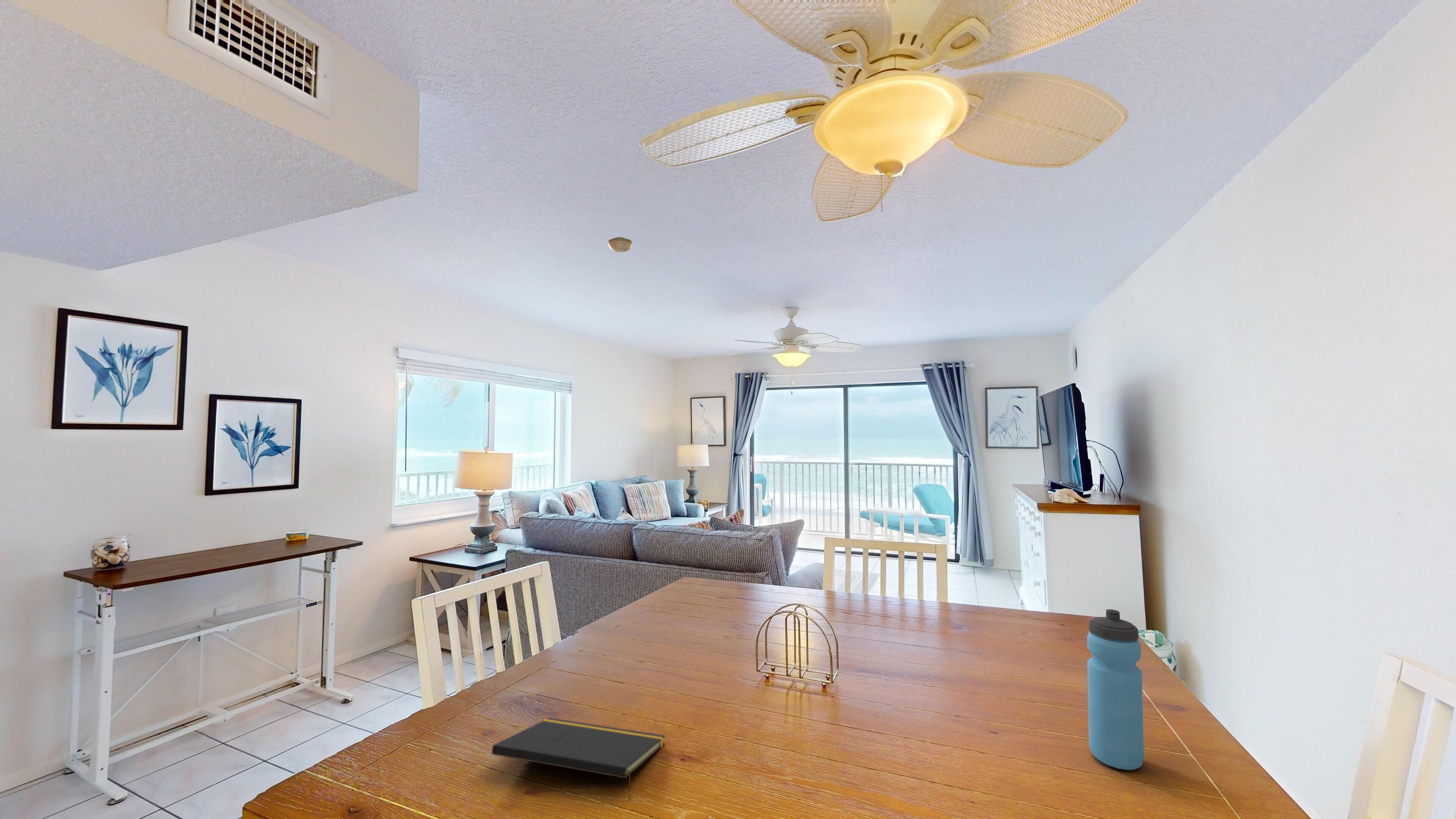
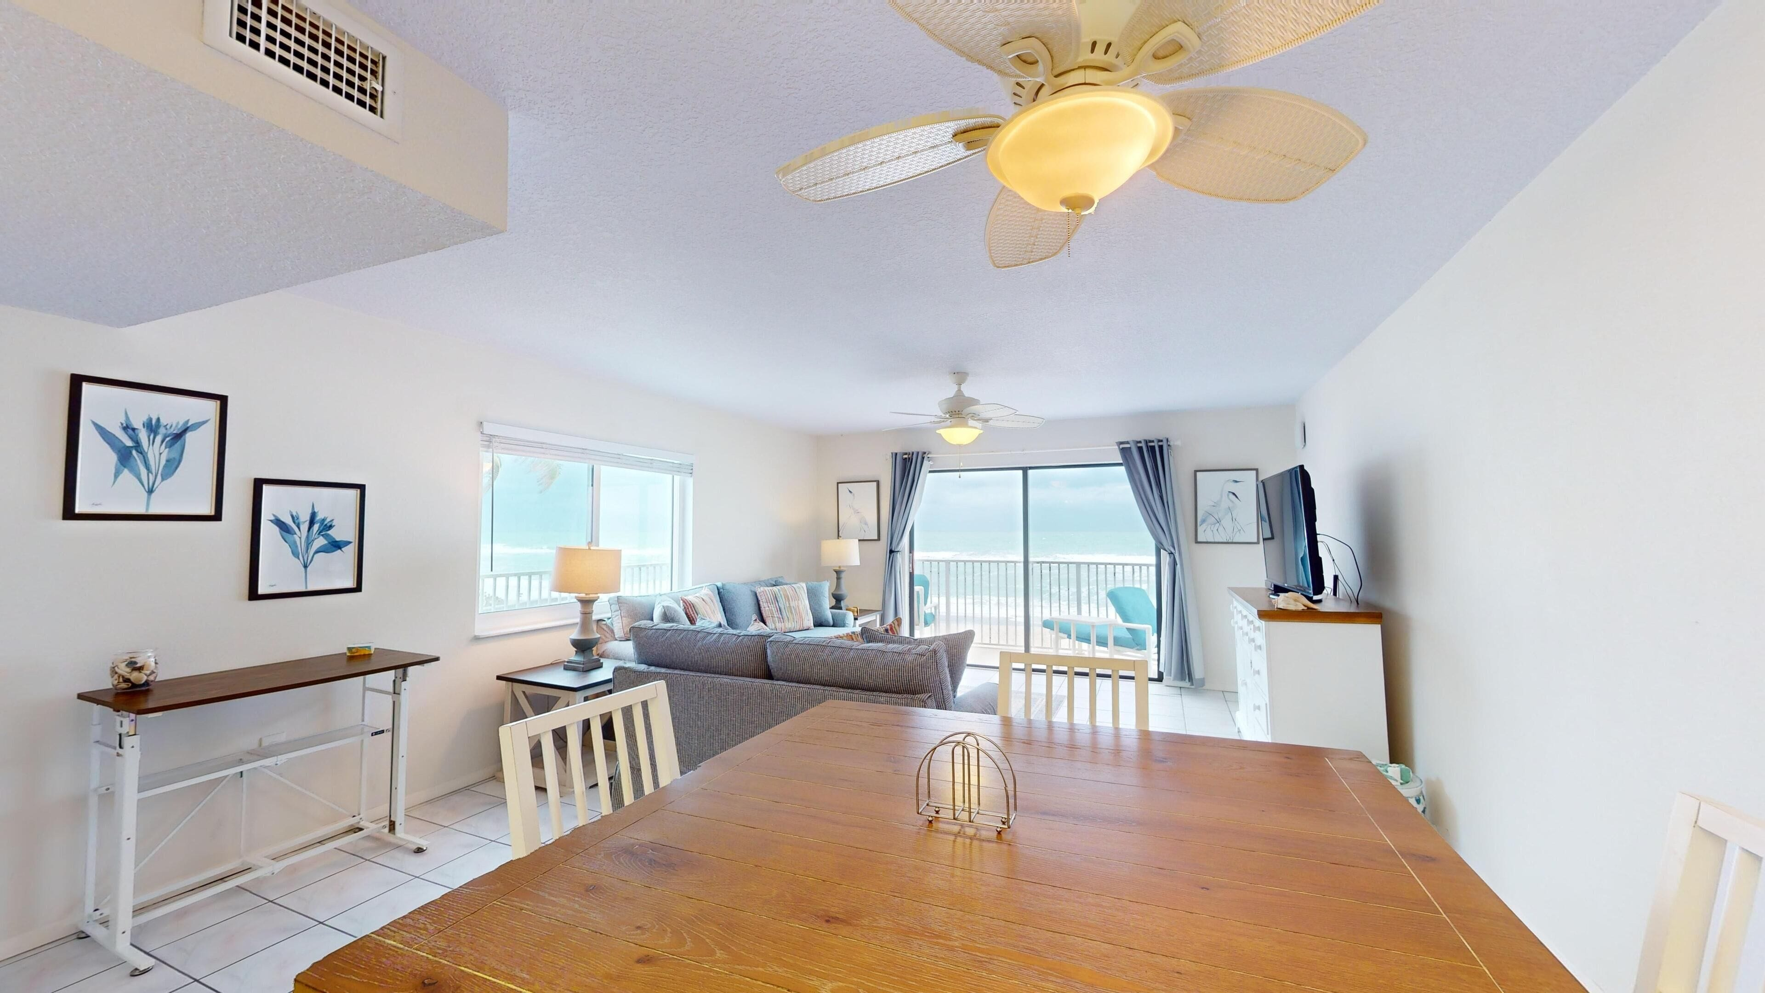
- water bottle (1114, 684)
- smoke detector (620, 245)
- notepad (583, 745)
